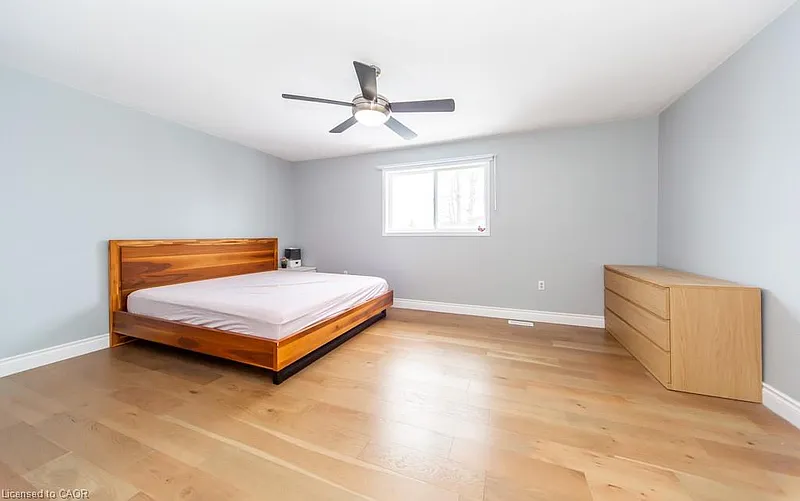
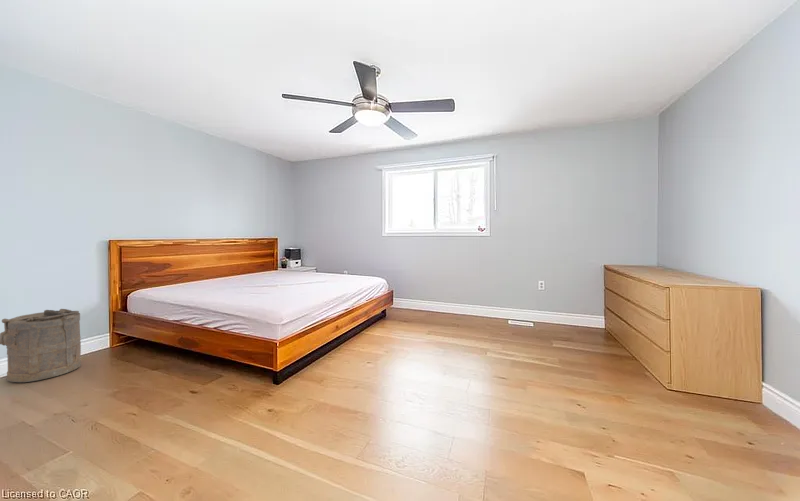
+ laundry hamper (42, 341)
